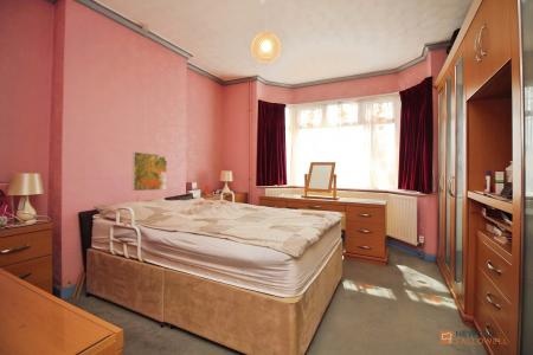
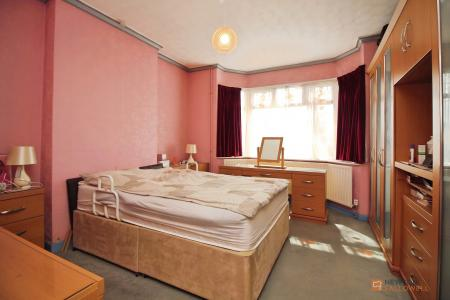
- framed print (150, 172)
